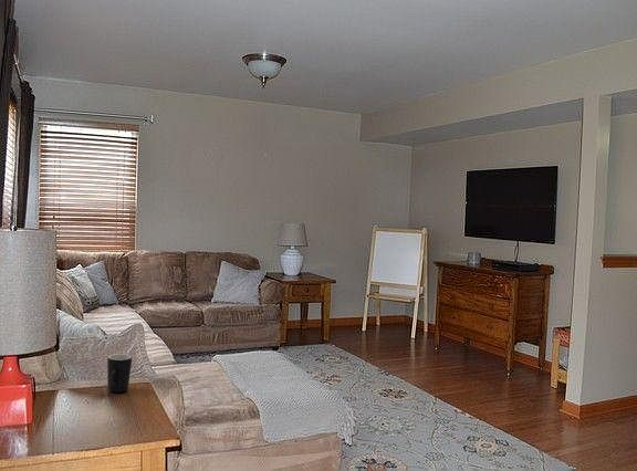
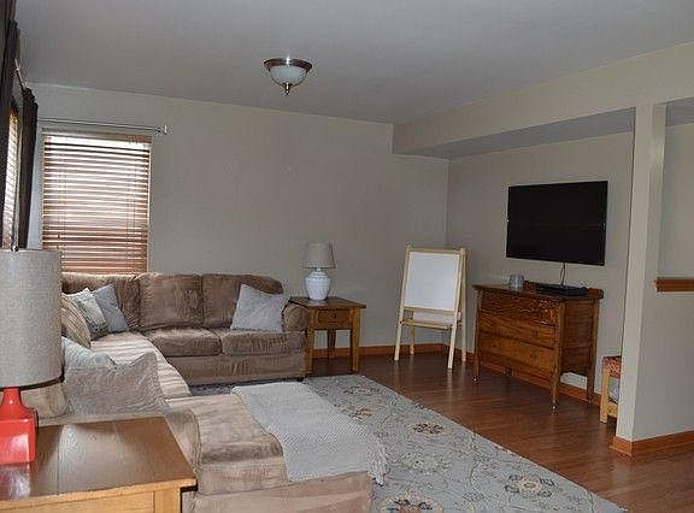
- mug (118, 374)
